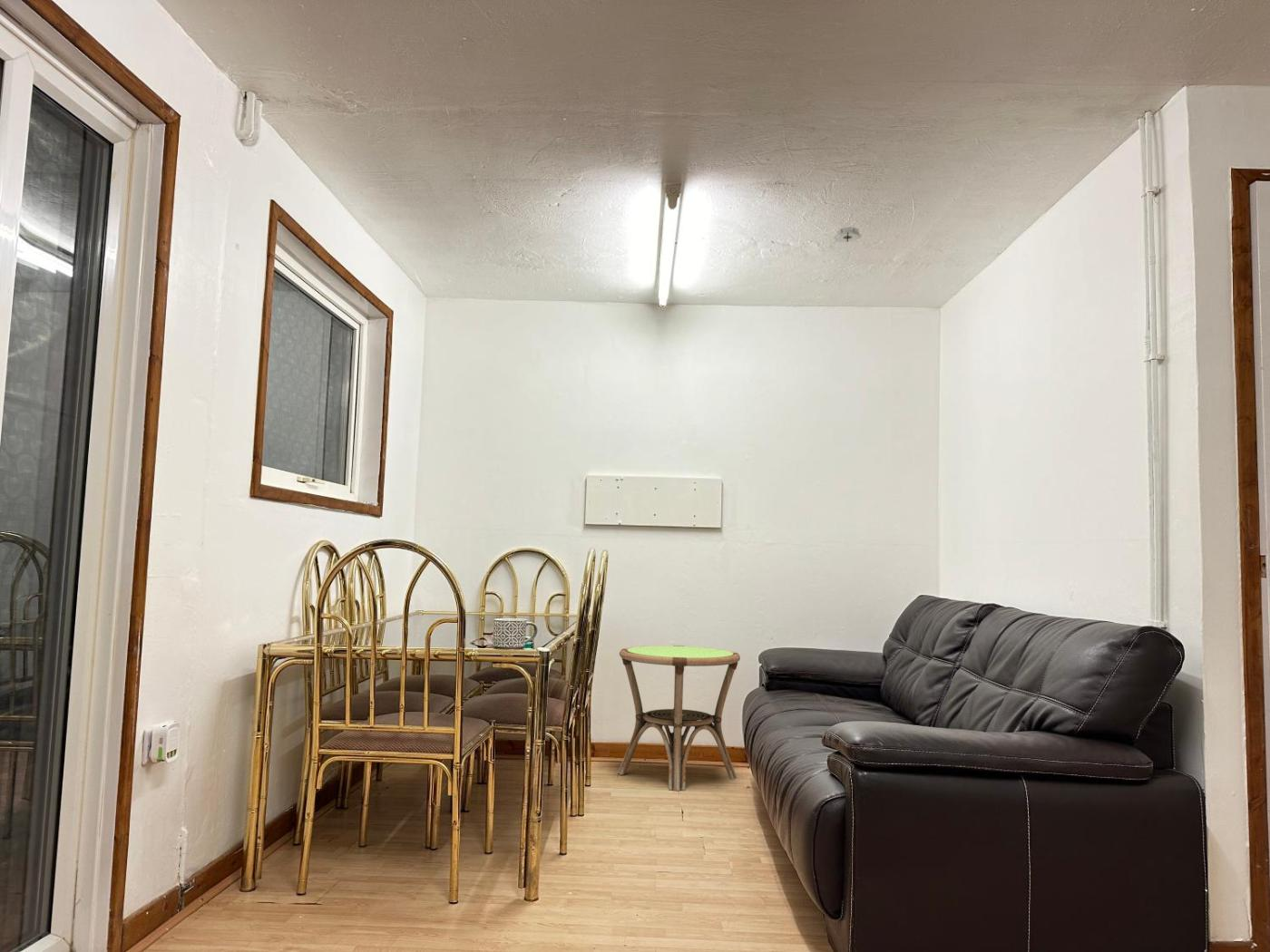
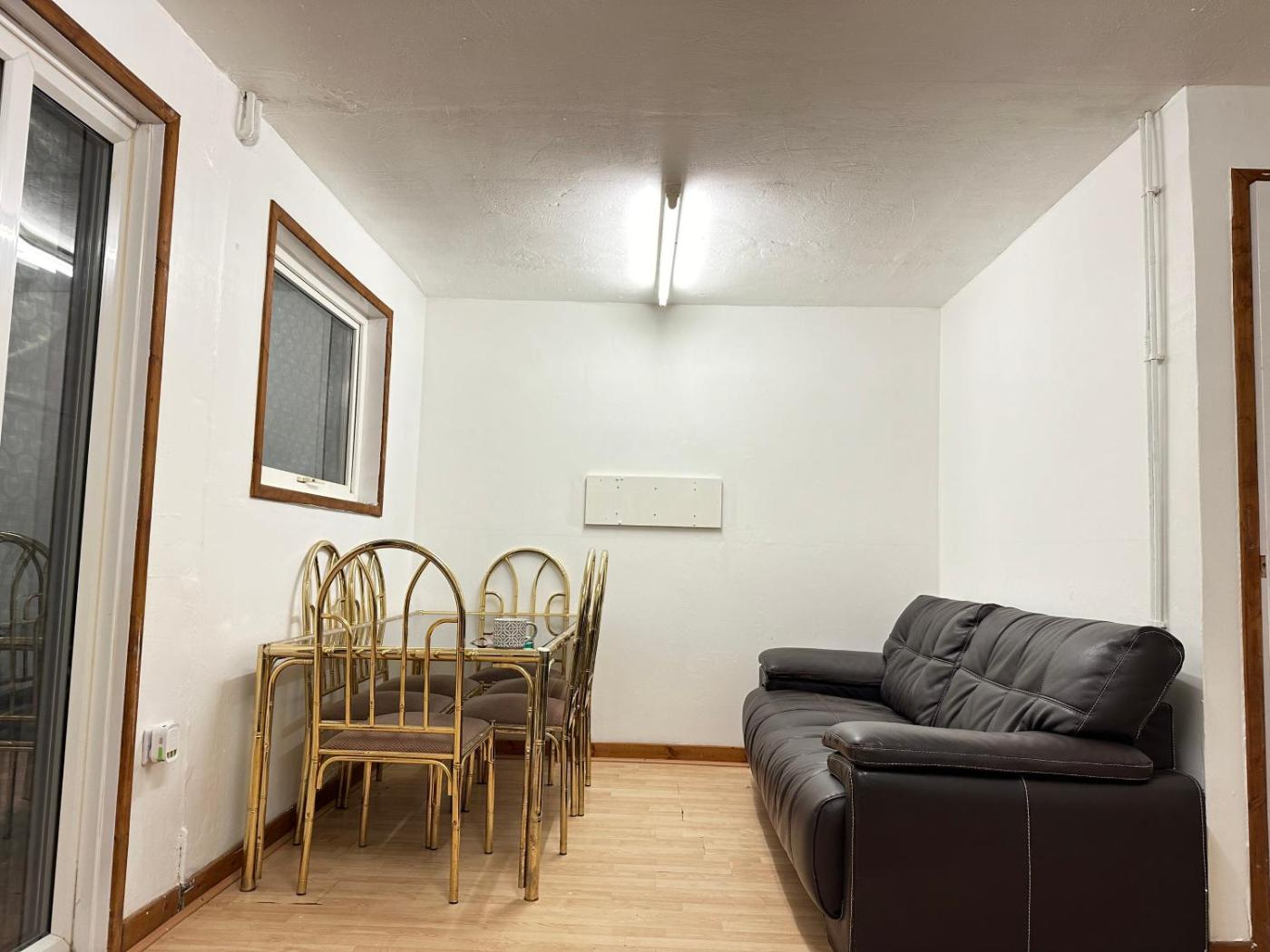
- side table (678, 713)
- smoke detector (846, 234)
